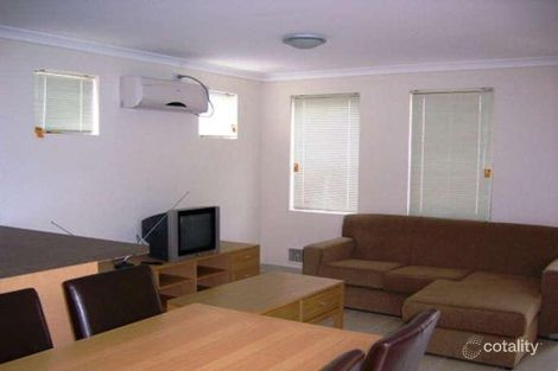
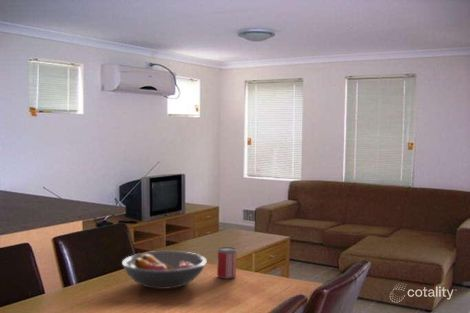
+ fruit bowl (164, 268)
+ beer can (226, 262)
